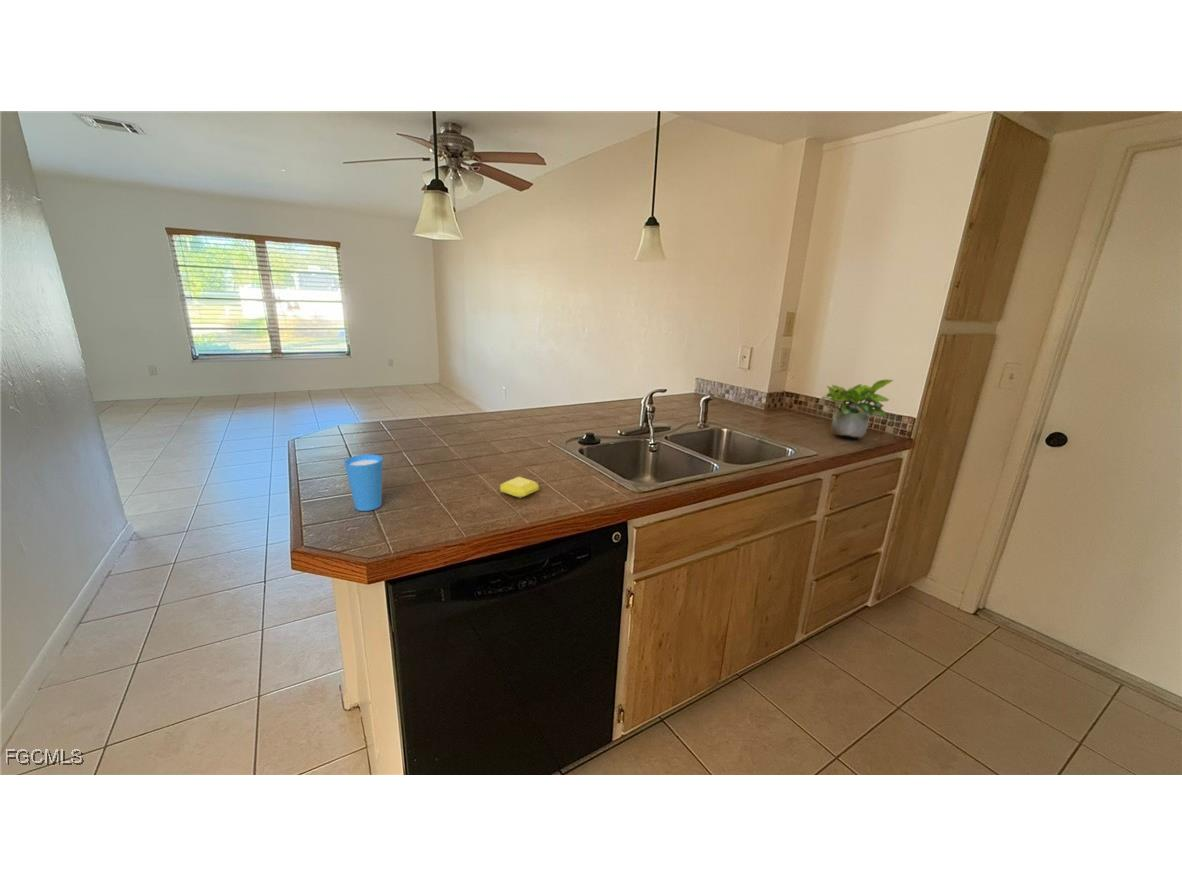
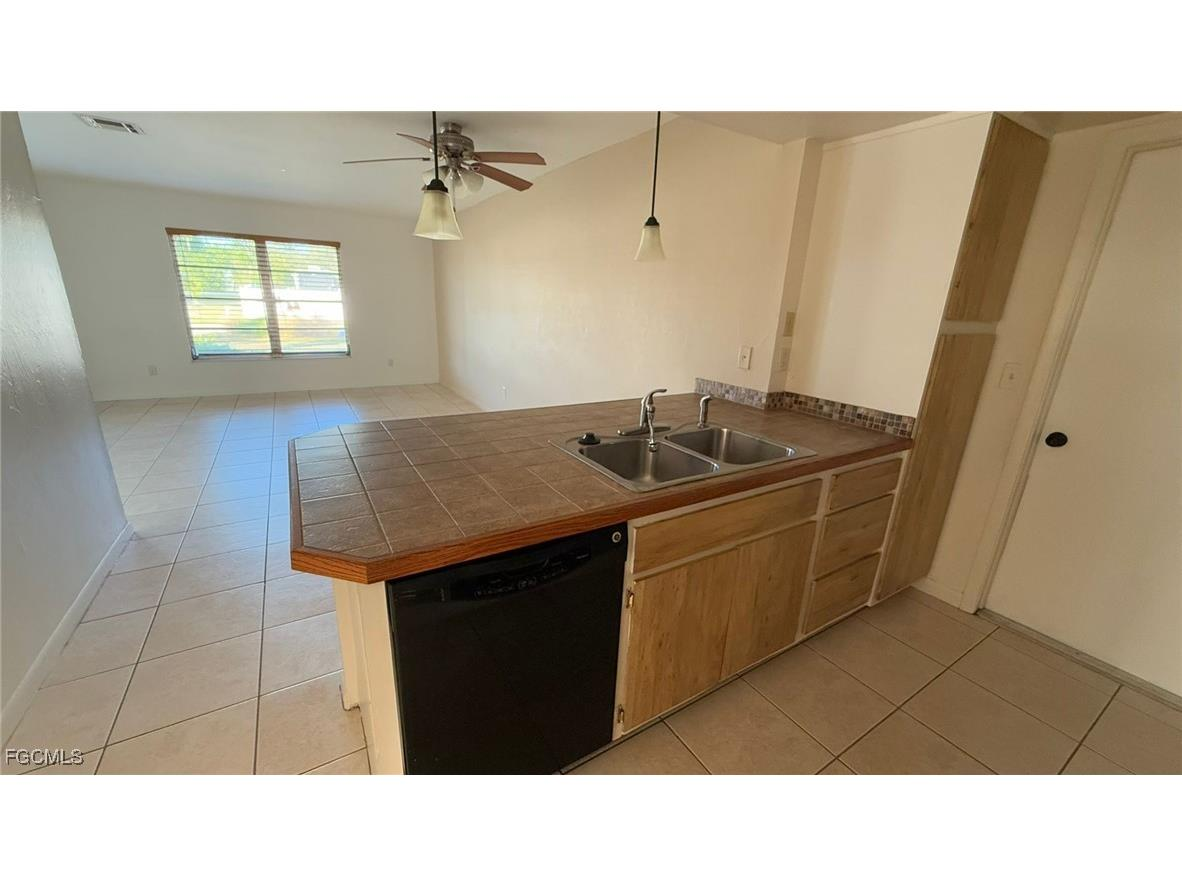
- cup (365, 483)
- soap bar (519, 487)
- potted plant (853, 409)
